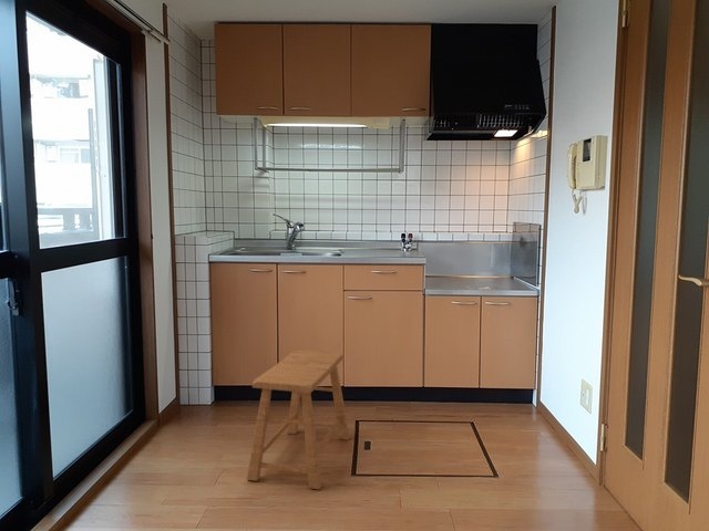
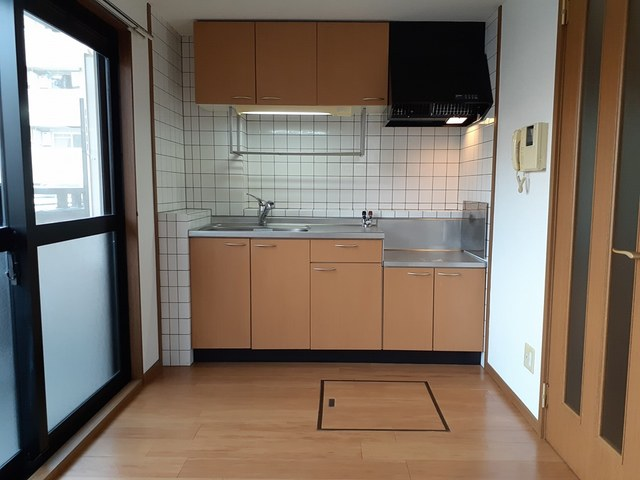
- stool (302, 412)
